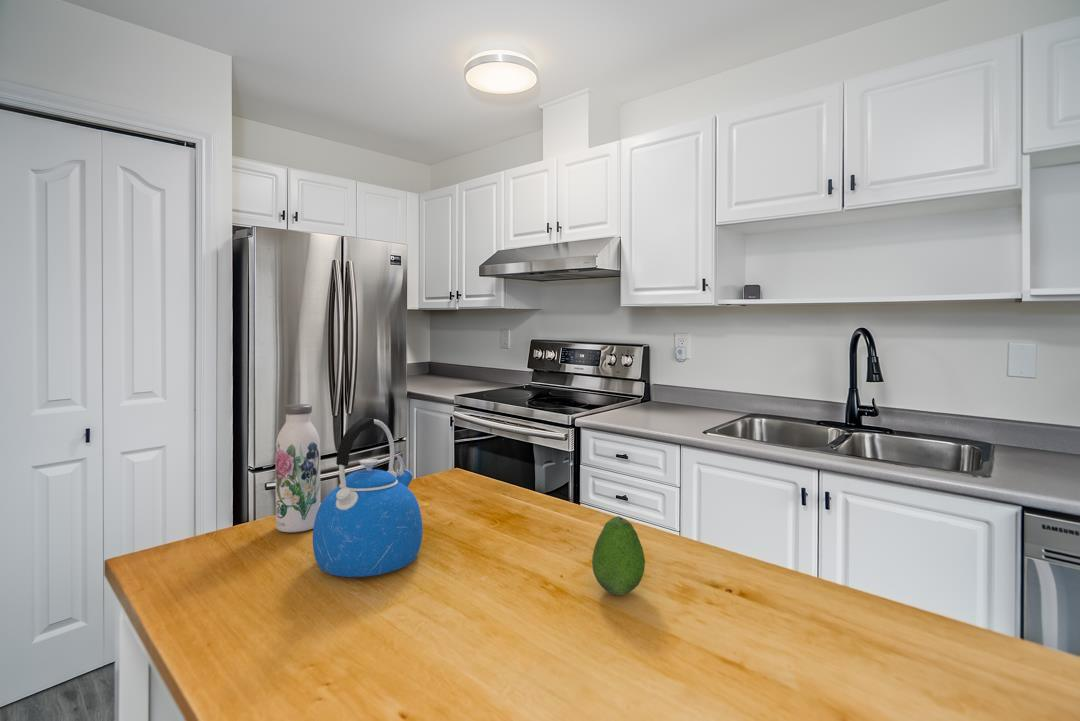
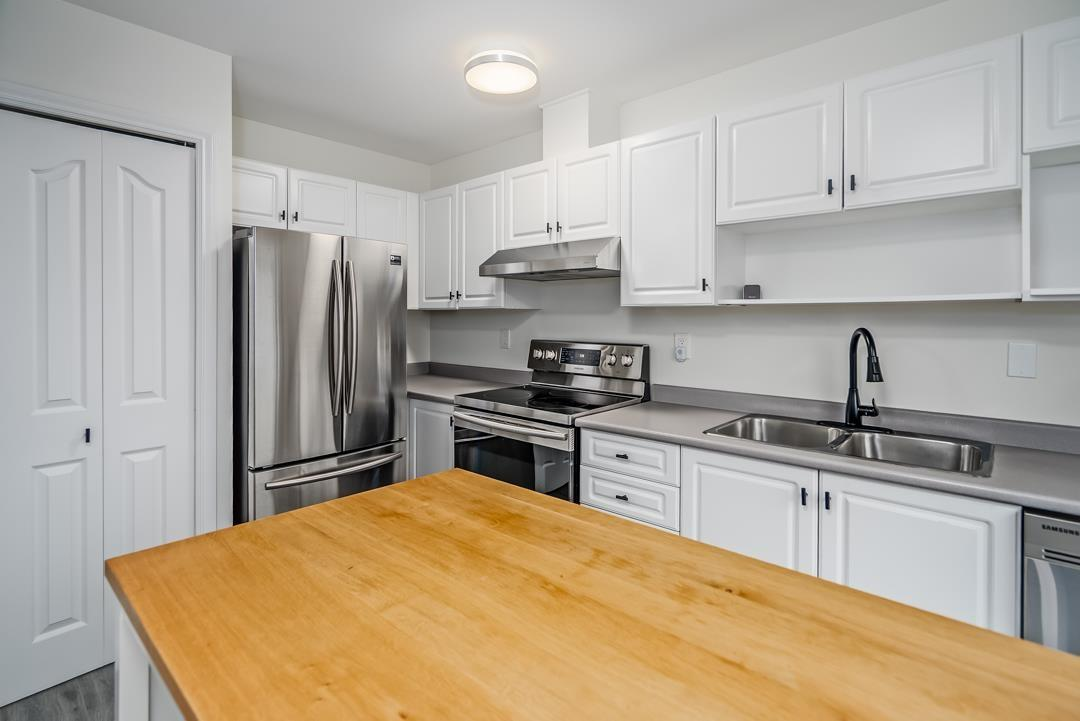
- water bottle (298, 465)
- fruit (618, 554)
- kettle (376, 485)
